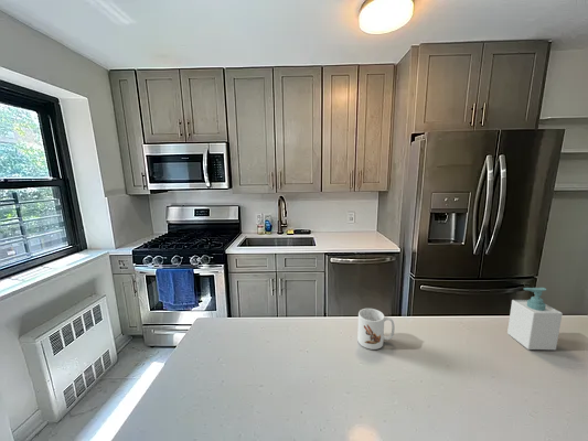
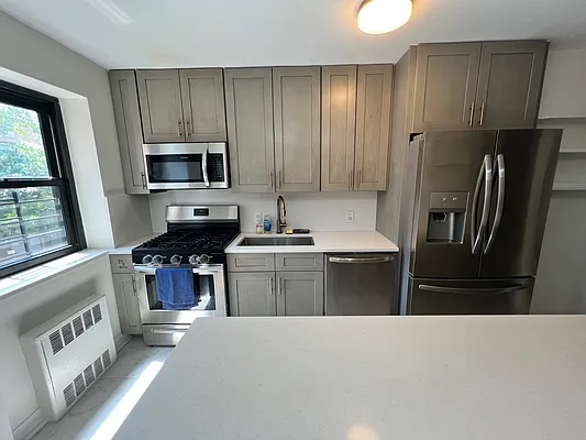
- mug (376, 327)
- soap bottle (534, 314)
